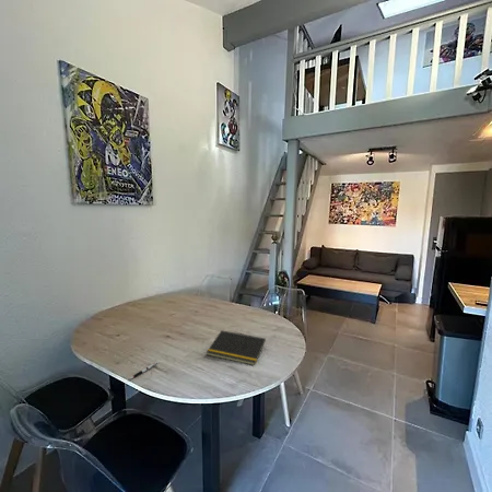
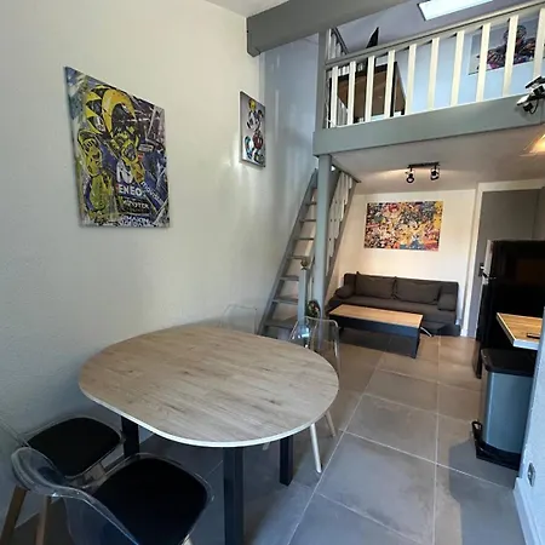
- pen (144, 370)
- notepad (236, 345)
